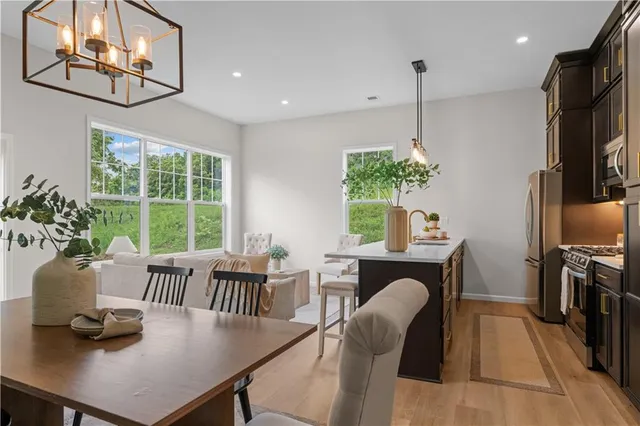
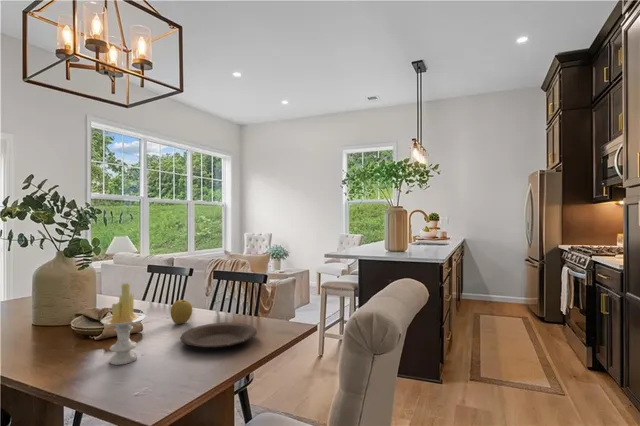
+ plate (219, 336)
+ candle (123, 321)
+ fruit (181, 311)
